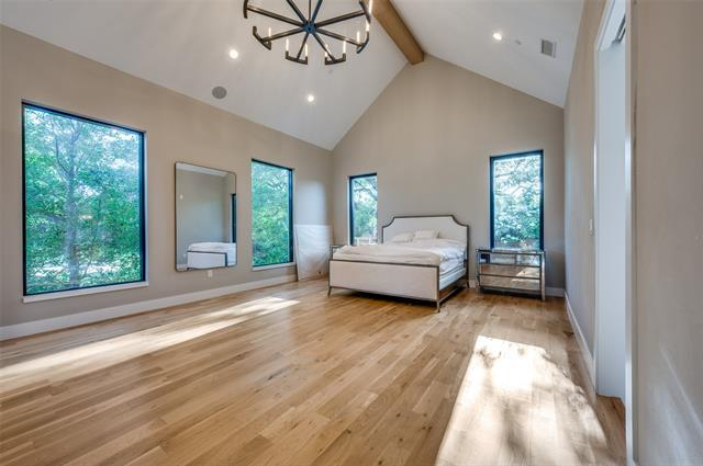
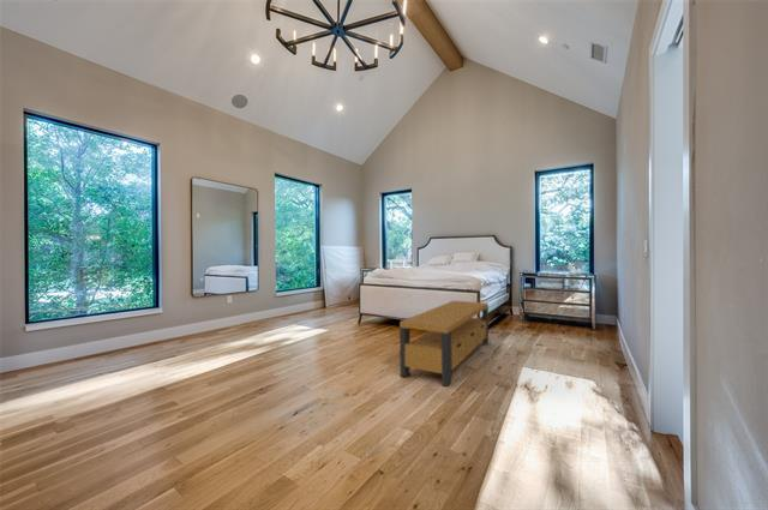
+ bench (451, 334)
